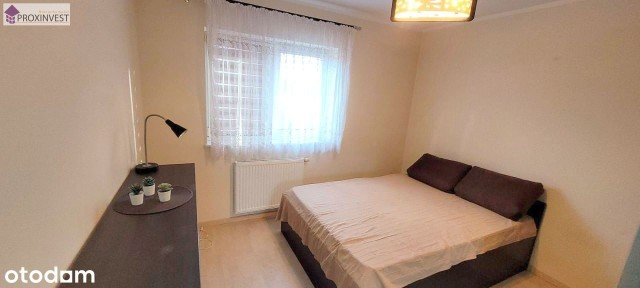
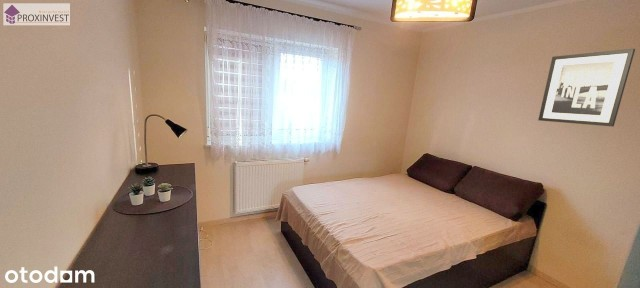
+ wall art (580, 89)
